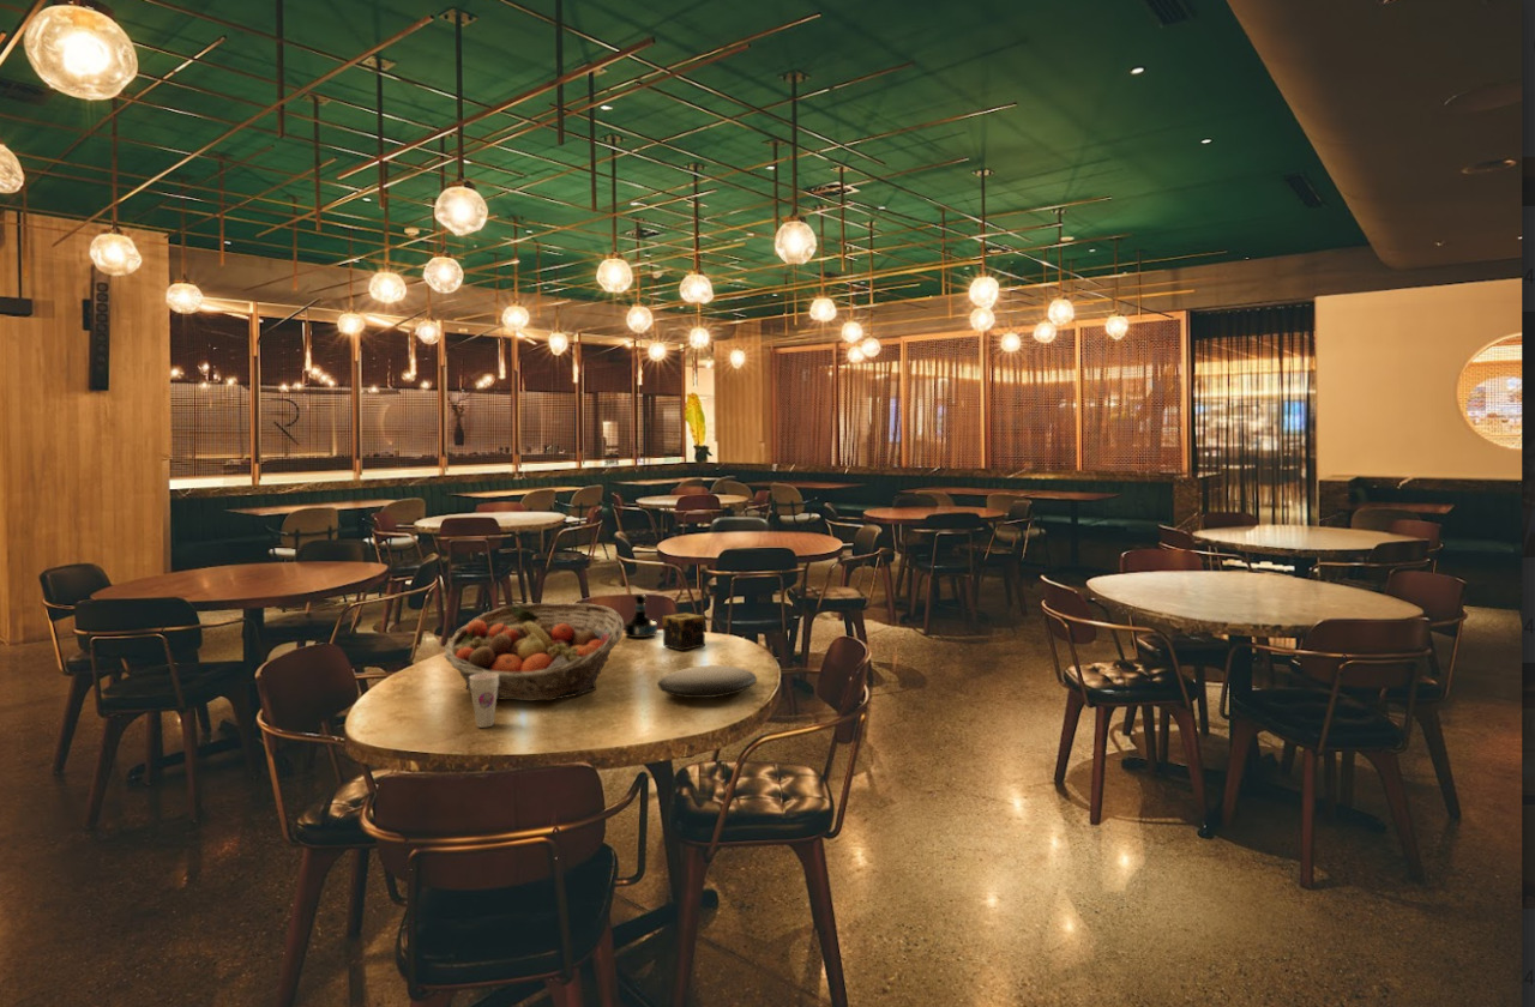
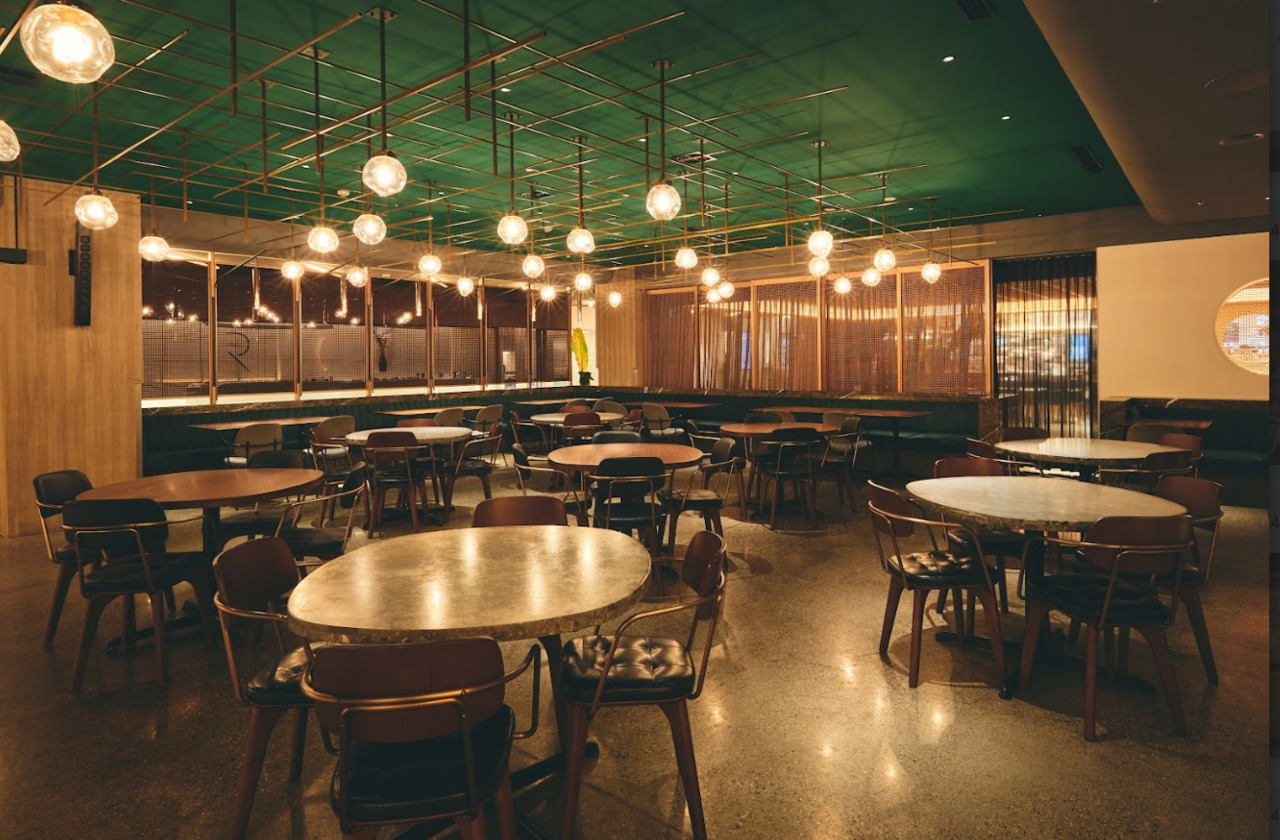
- cup (484, 700)
- tequila bottle (640, 615)
- plate (708, 680)
- candle (684, 631)
- fruit basket (535, 649)
